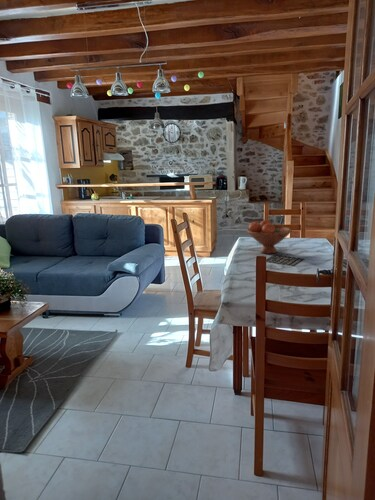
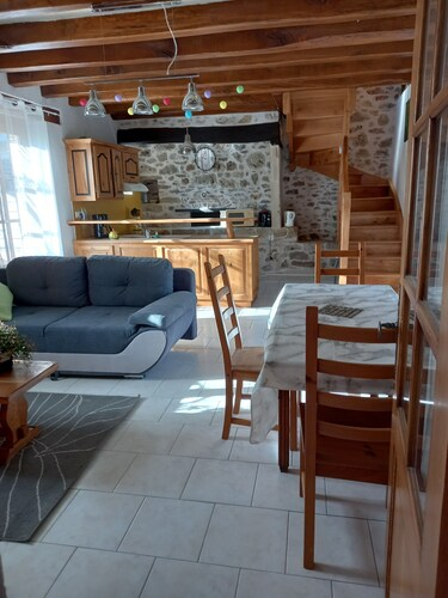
- fruit bowl (268, 236)
